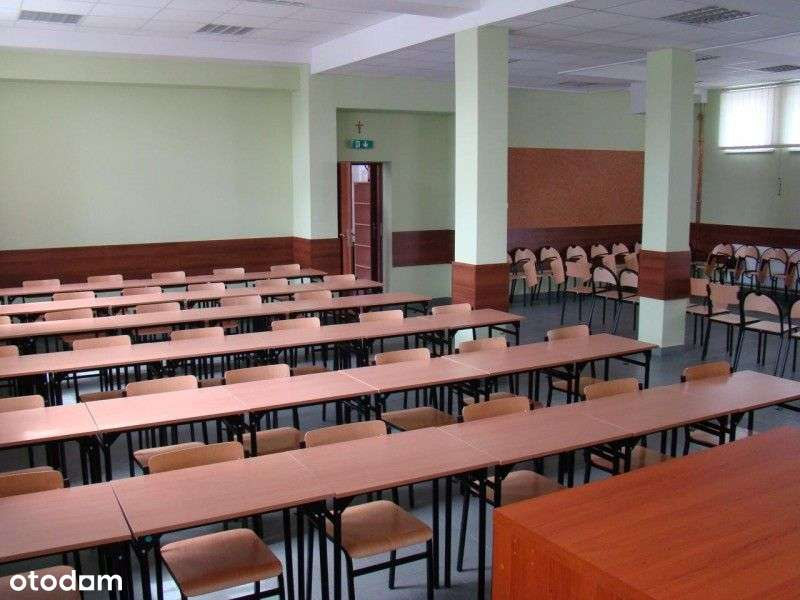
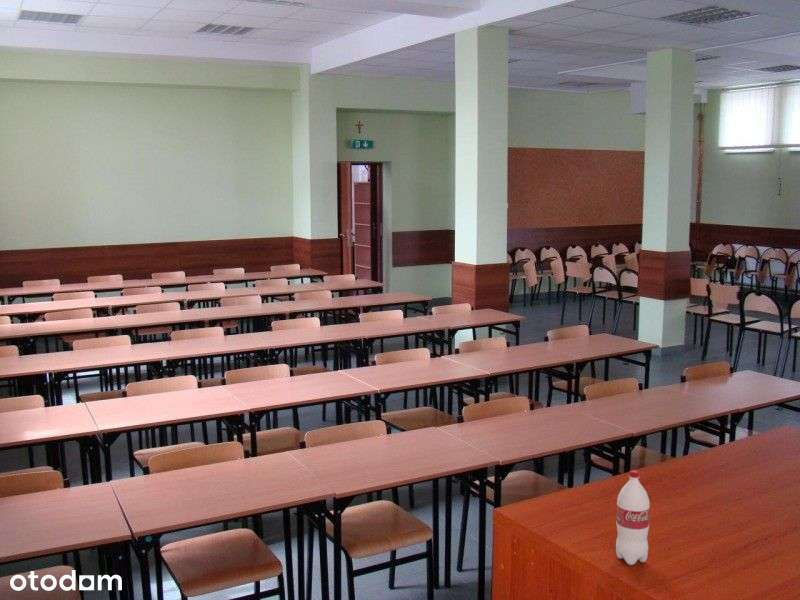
+ bottle (632, 515)
